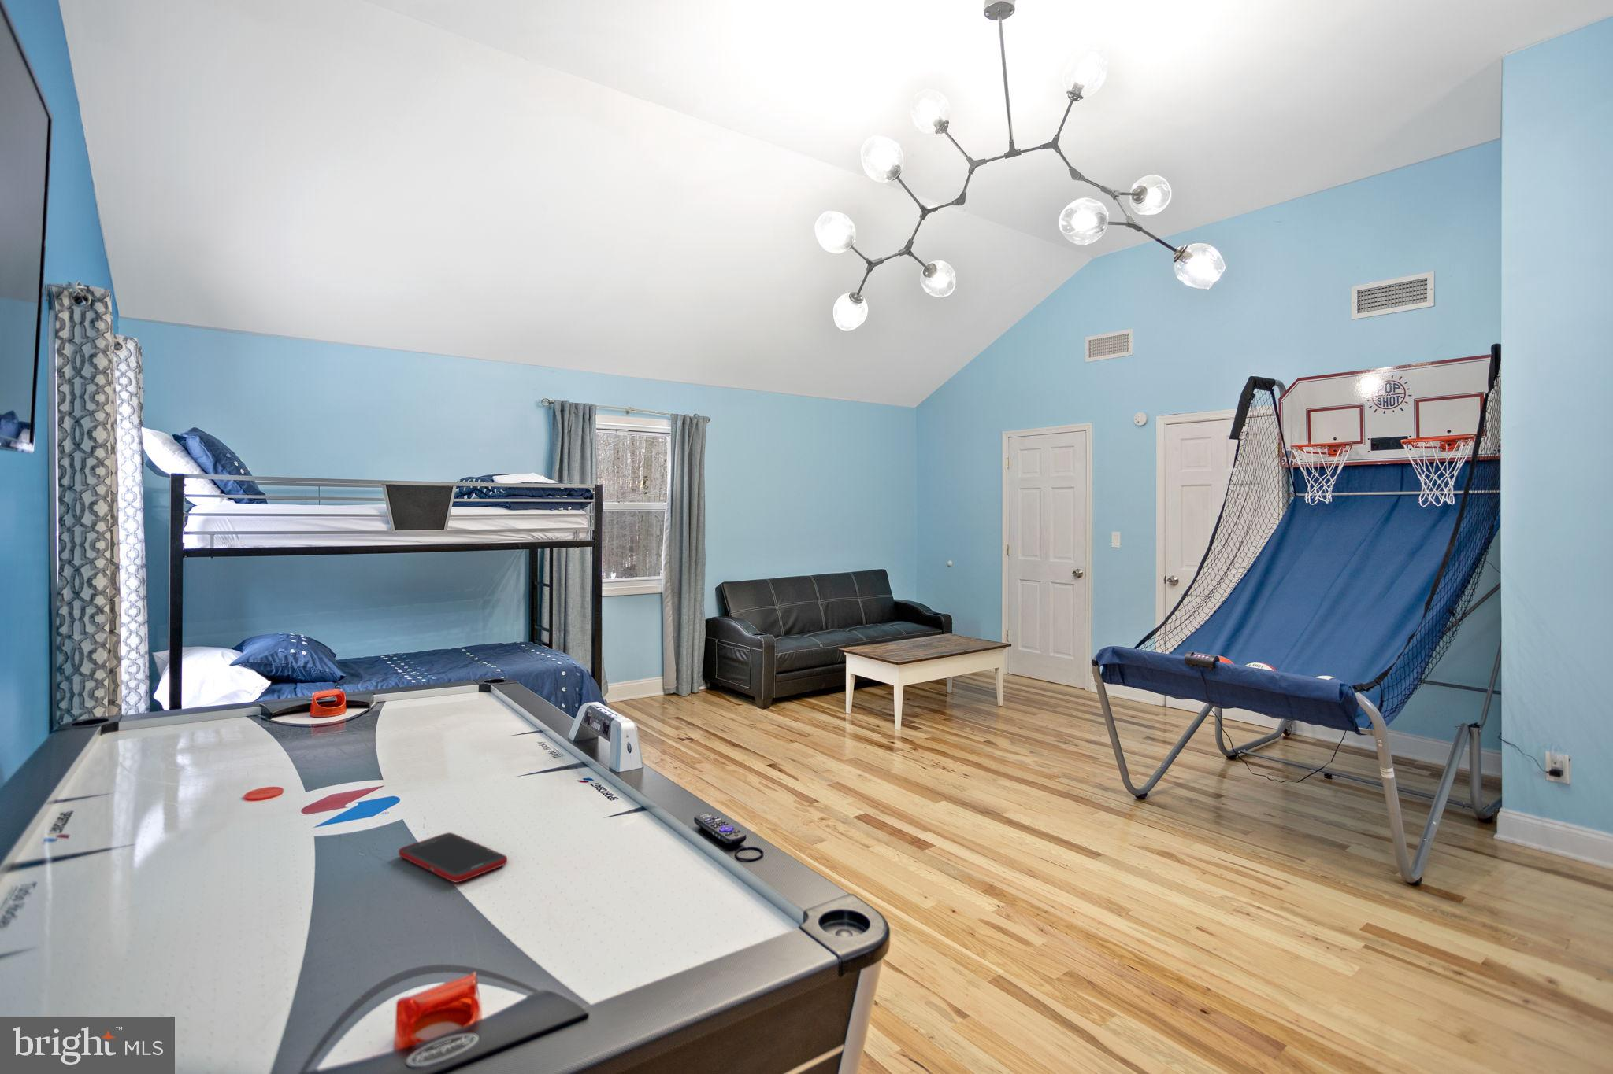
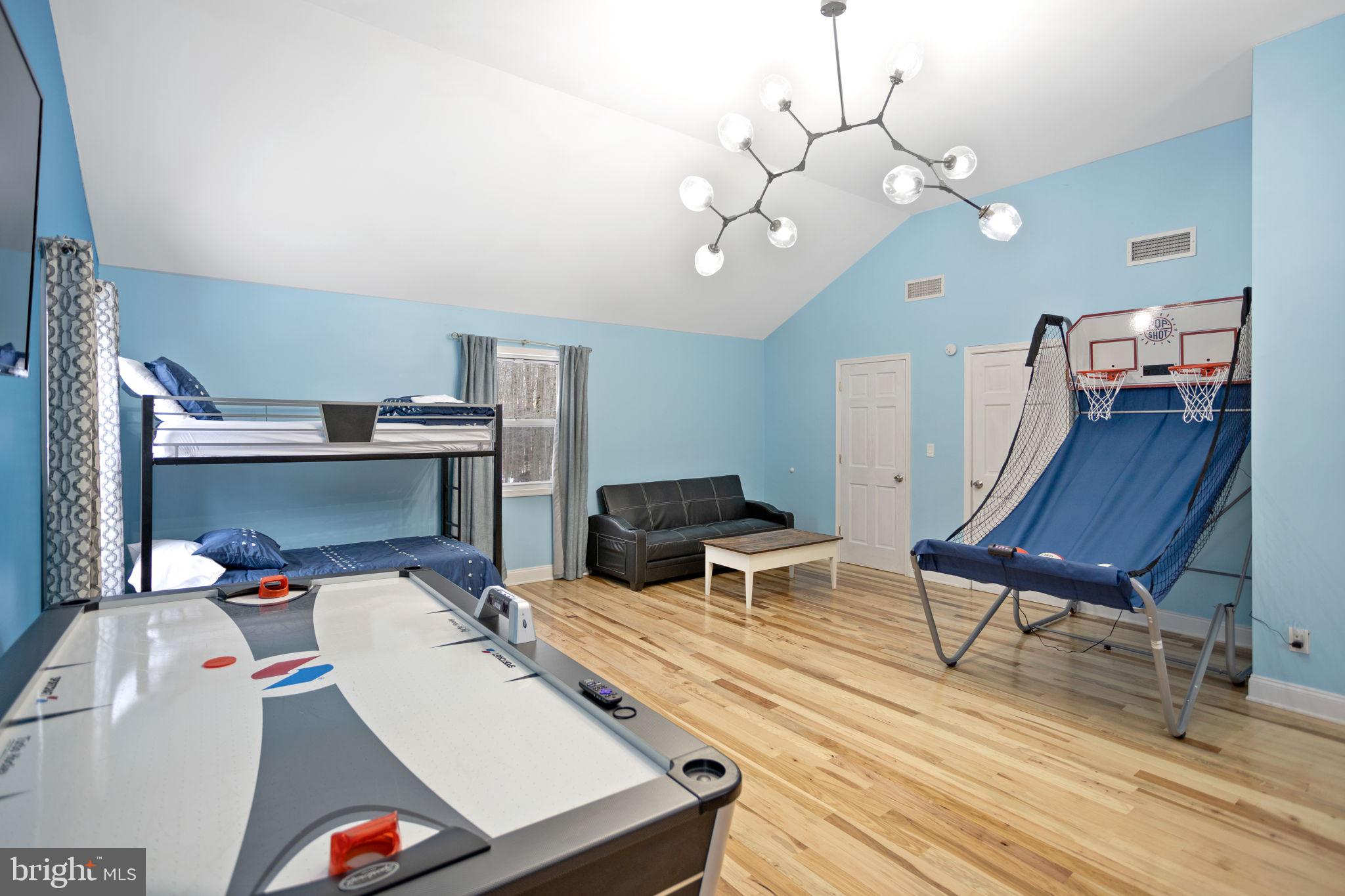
- cell phone (452, 856)
